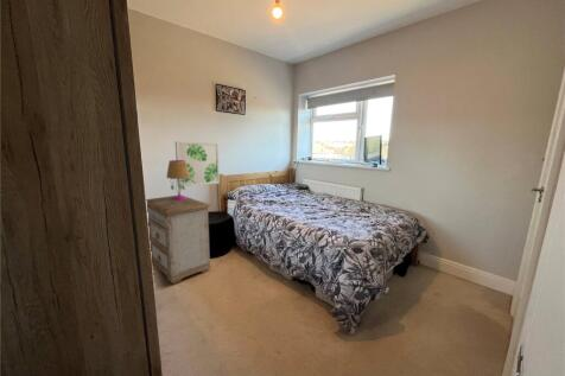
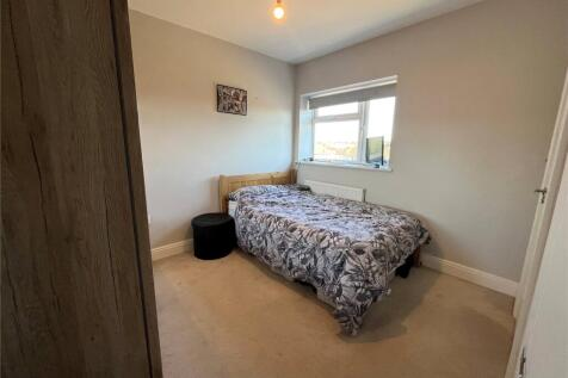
- nightstand (177, 235)
- wall art (198, 164)
- table lamp (178, 179)
